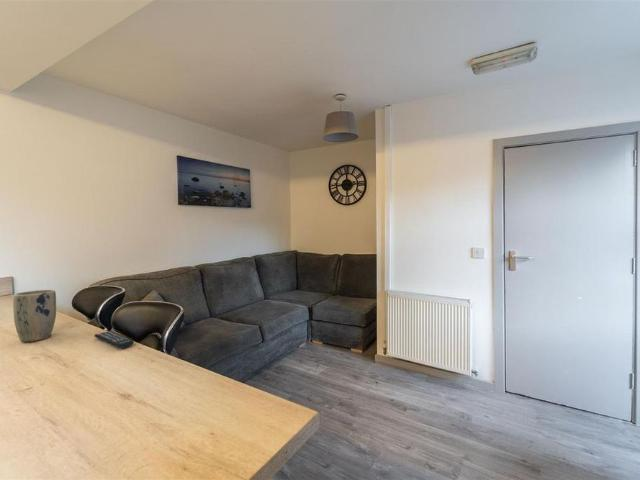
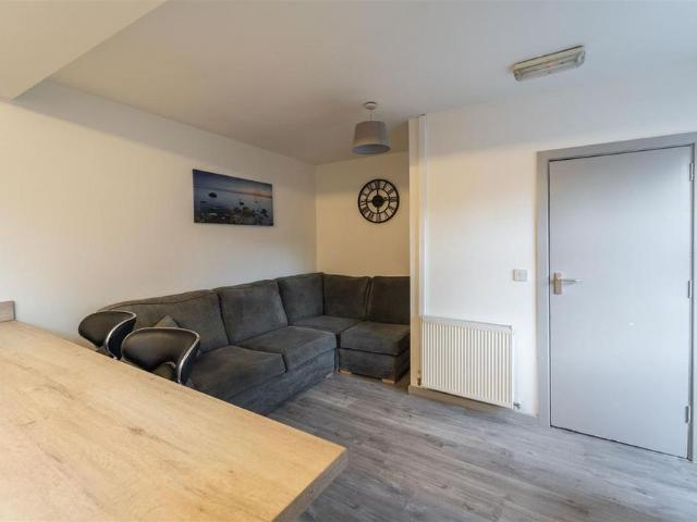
- remote control (113, 339)
- plant pot (35, 315)
